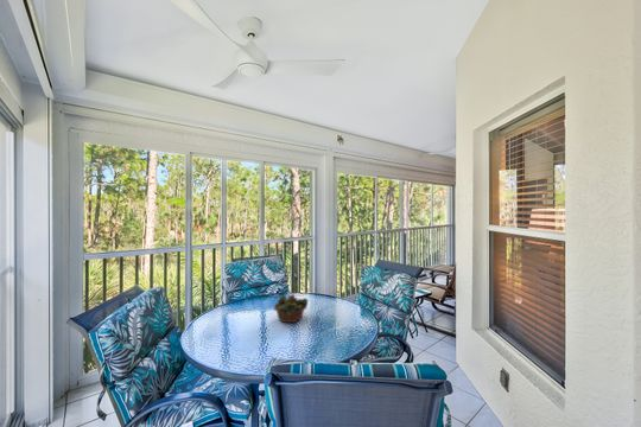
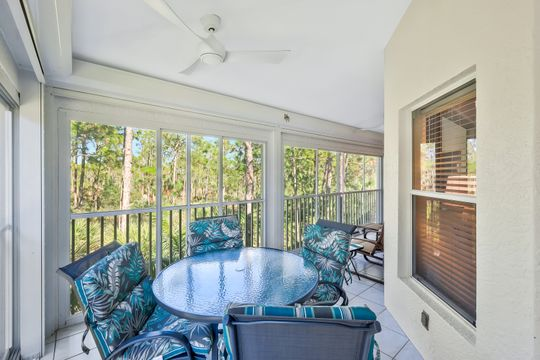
- succulent planter (288, 305)
